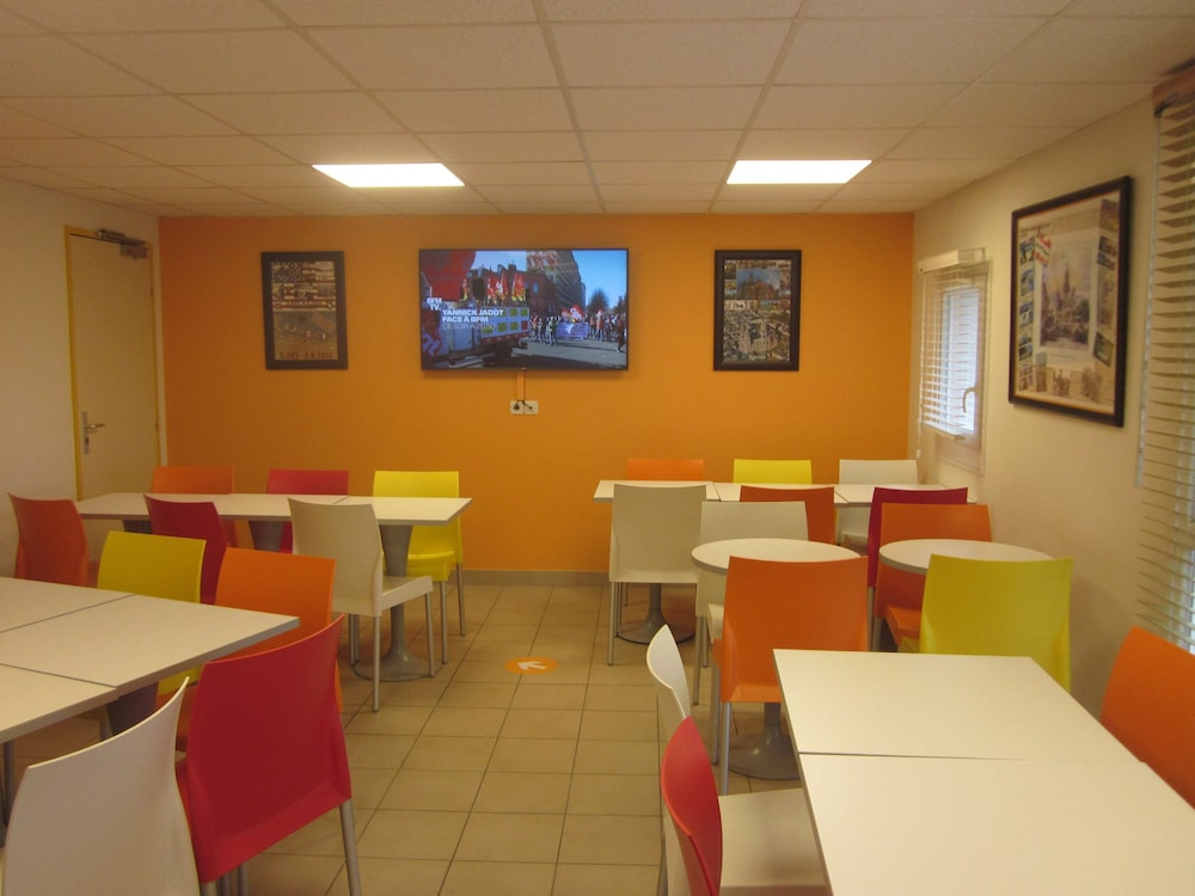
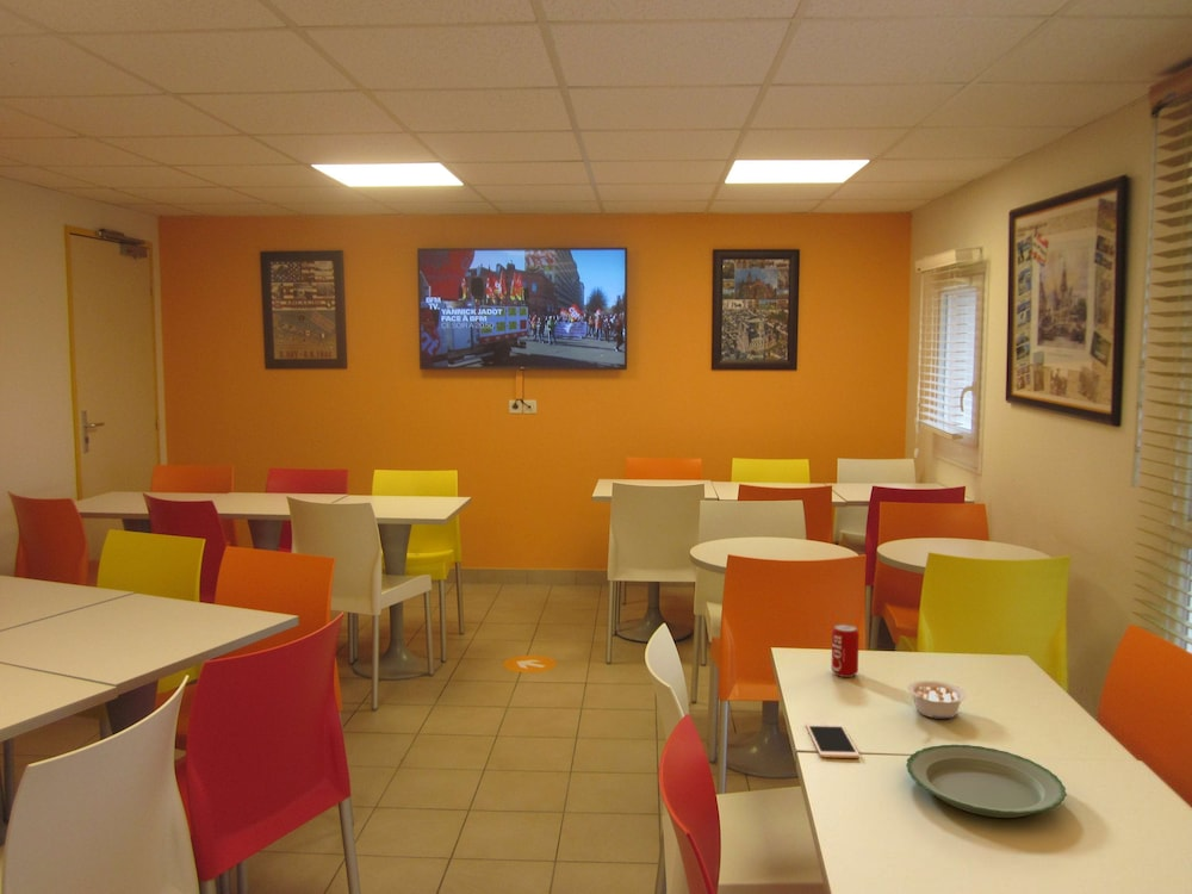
+ legume (936, 699)
+ beverage can (844, 650)
+ plate (982, 783)
+ cell phone (831, 739)
